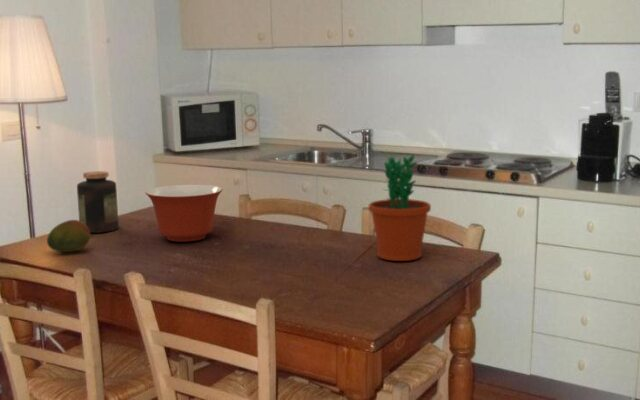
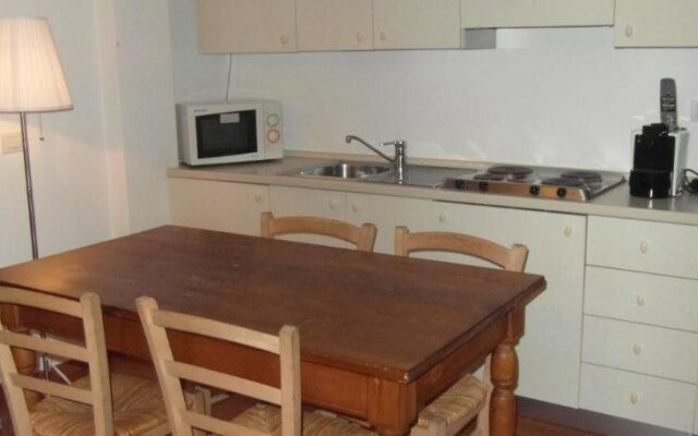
- mixing bowl (185, 214)
- fruit (68, 236)
- flower pot (399, 206)
- jar (97, 200)
